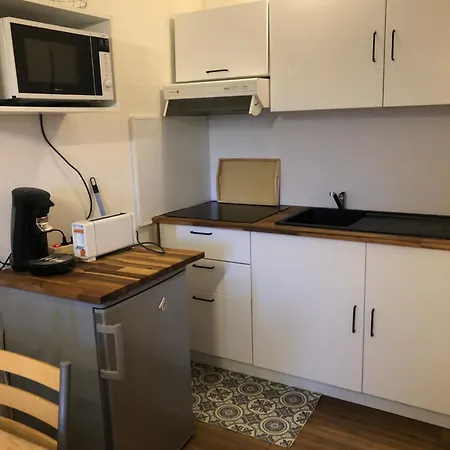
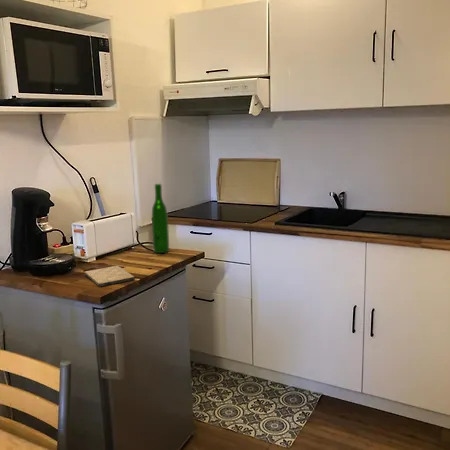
+ cutting board (109, 275)
+ wine bottle (159, 218)
